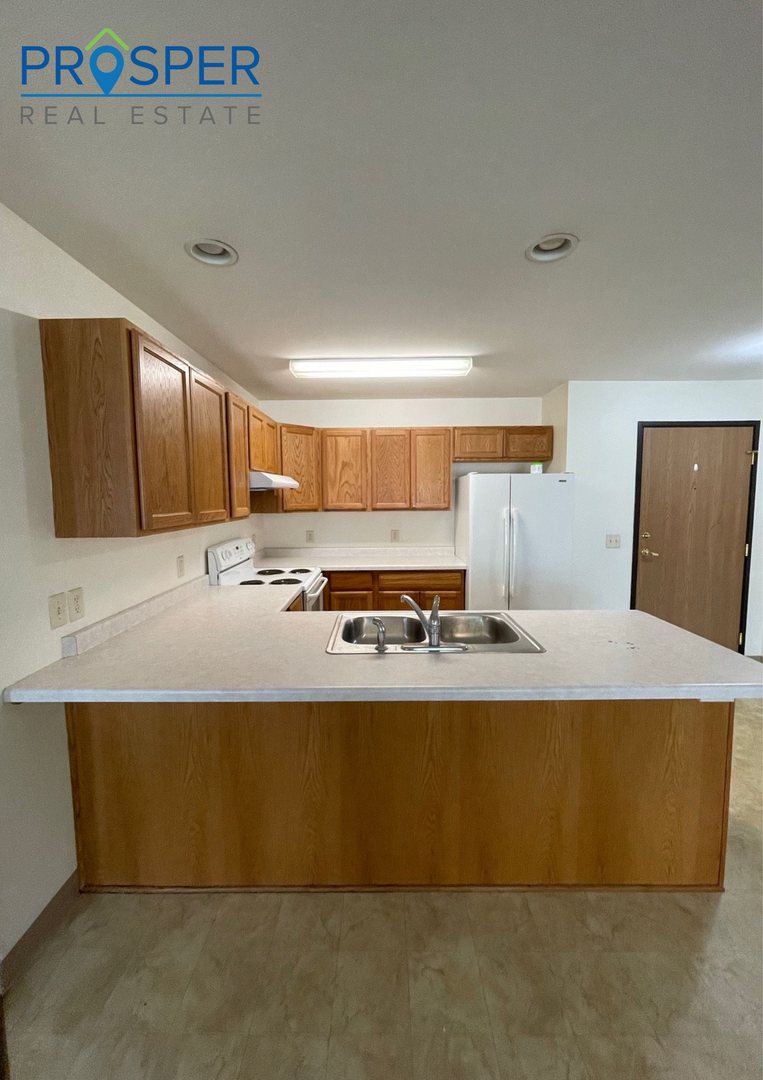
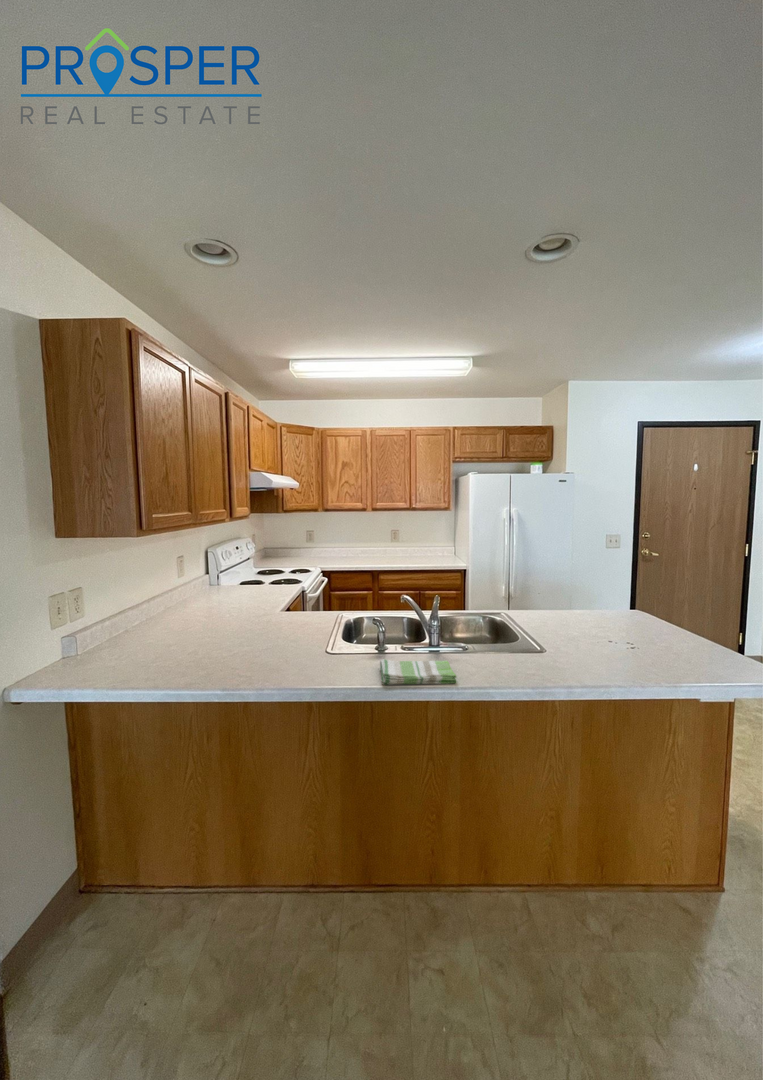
+ dish towel (416, 669)
